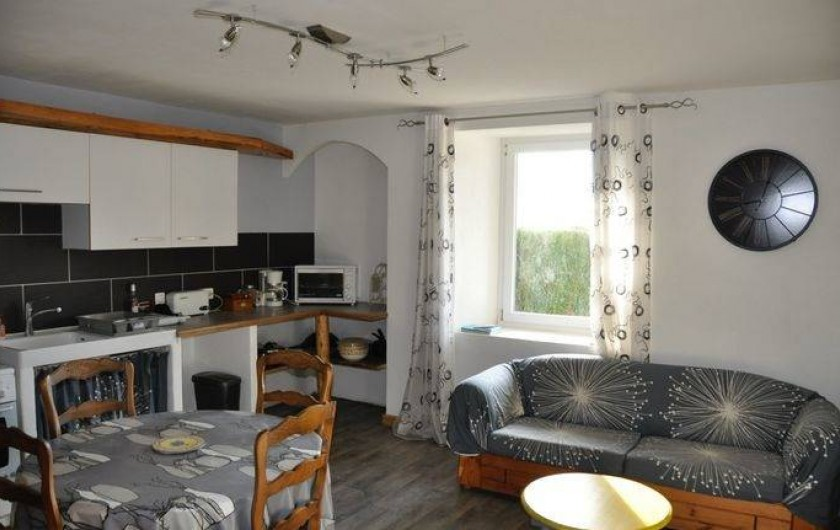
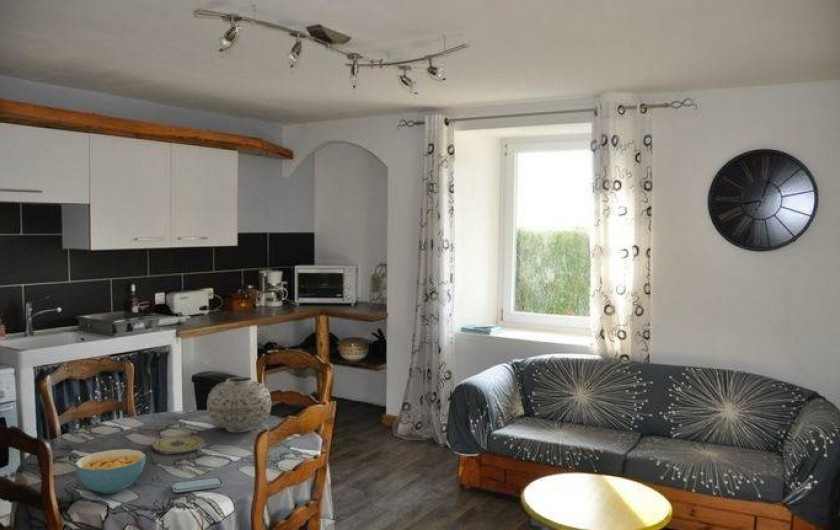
+ smartphone (197, 484)
+ vase (239, 404)
+ cereal bowl (111, 474)
